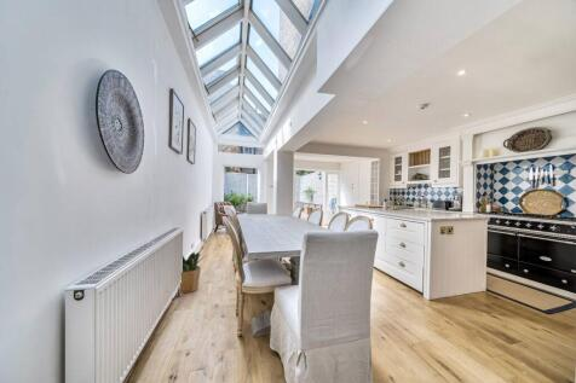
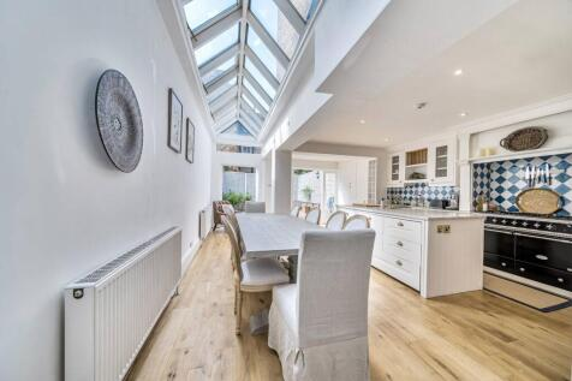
- potted plant (191, 271)
